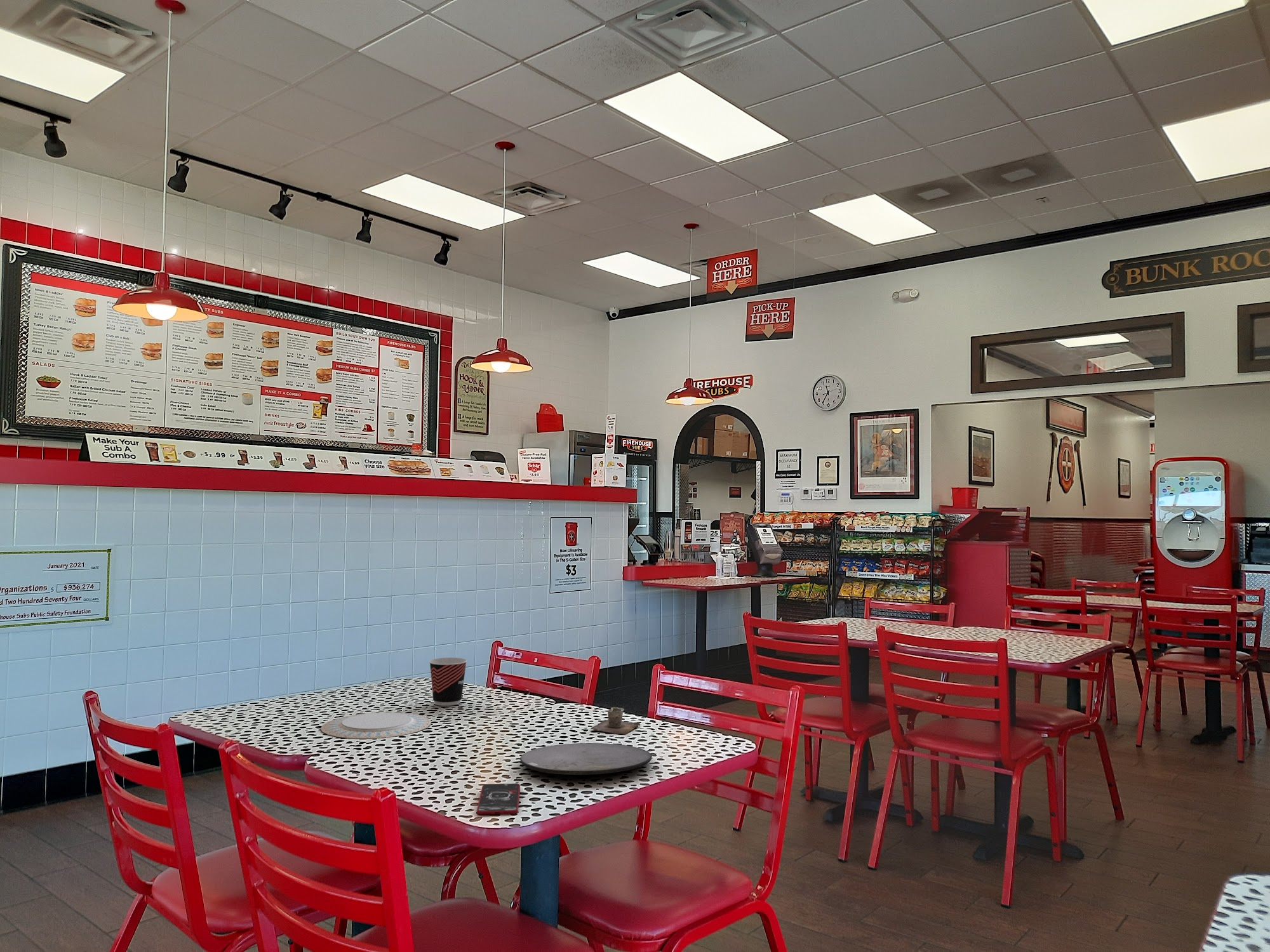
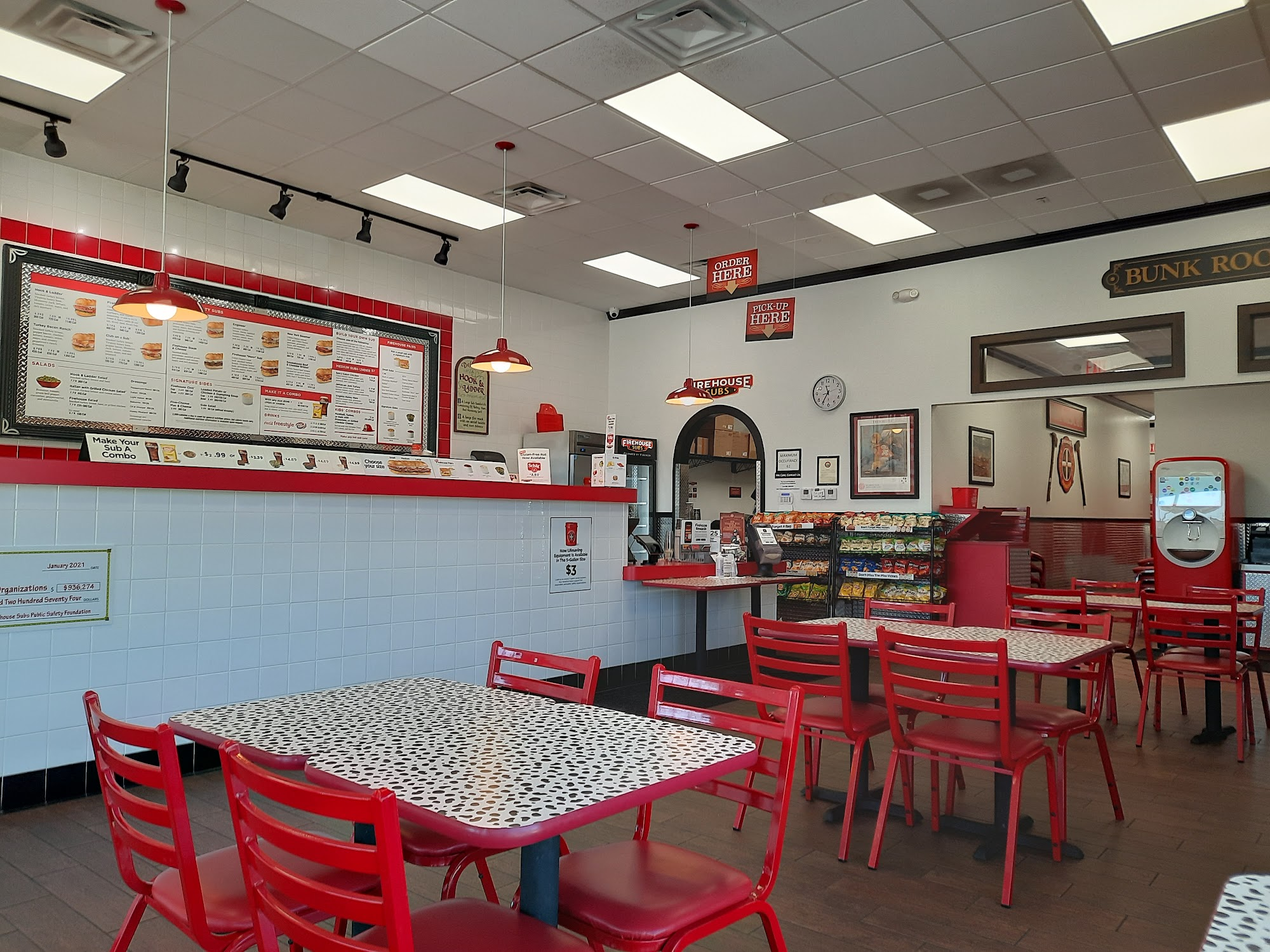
- smartphone (499, 798)
- cup (448, 682)
- plate (586, 757)
- cup (615, 718)
- chinaware (377, 722)
